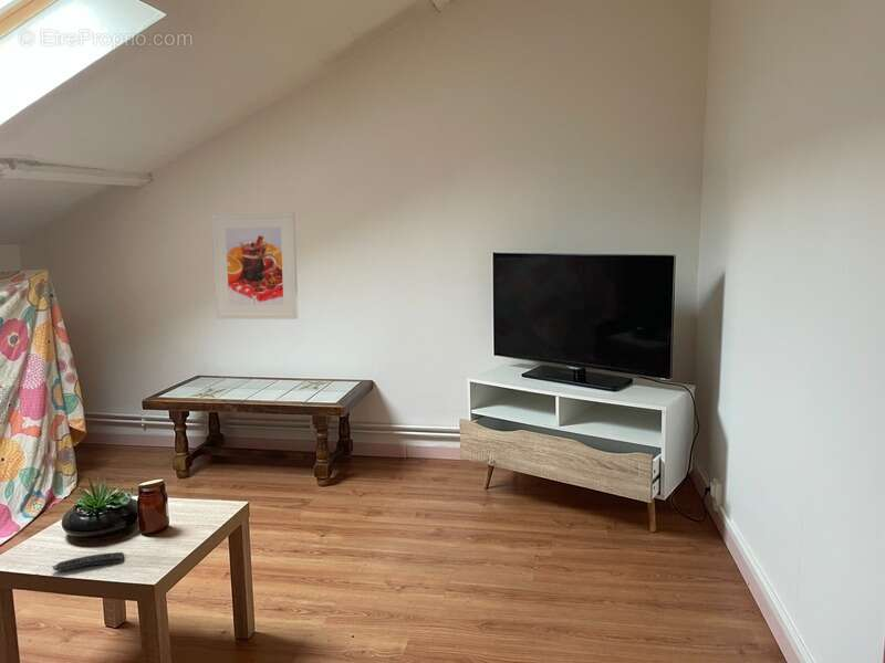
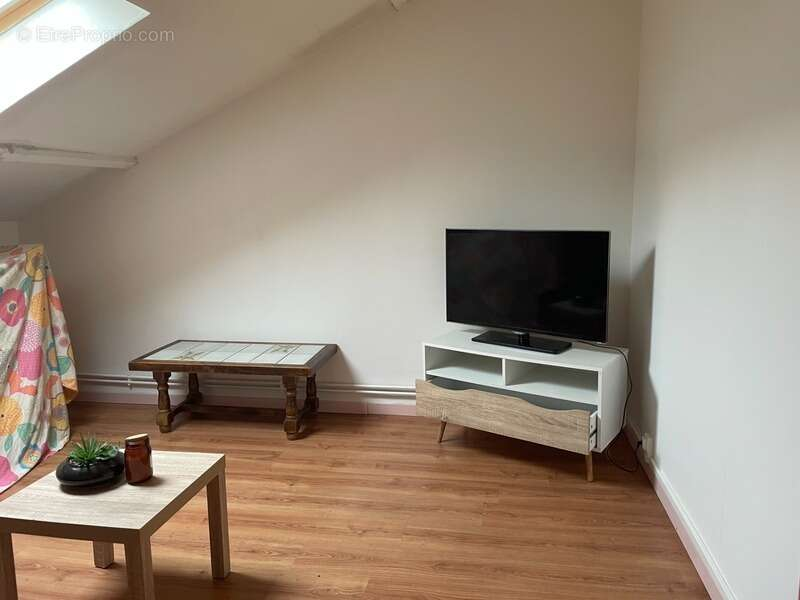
- remote control (88, 561)
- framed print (254, 266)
